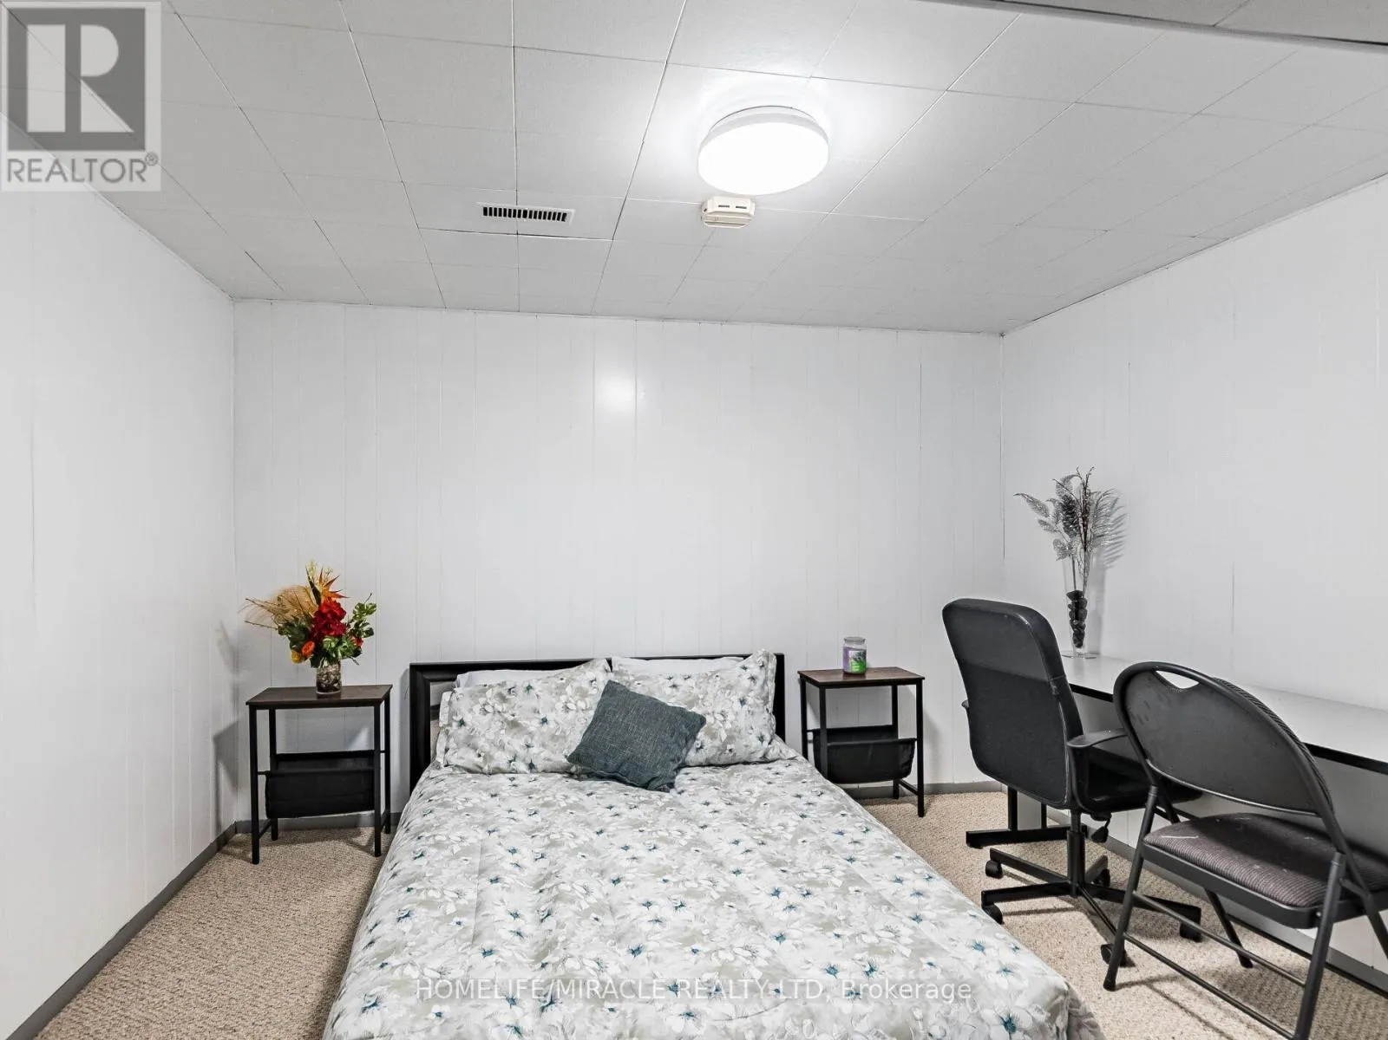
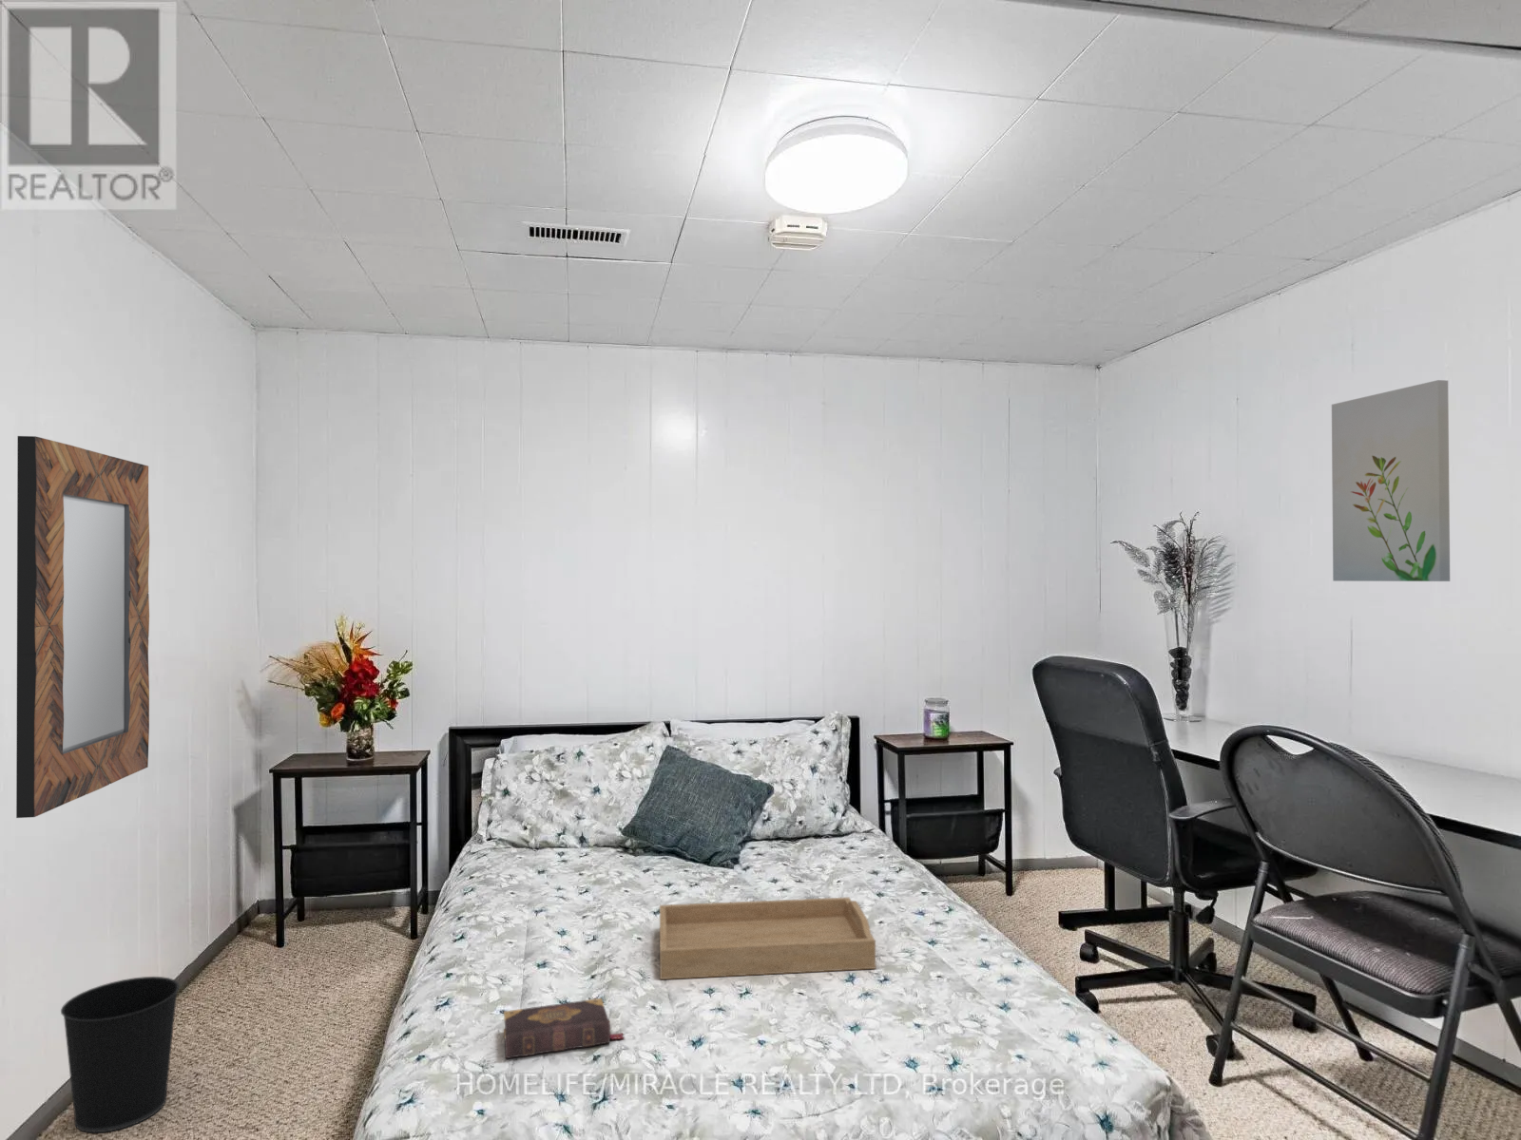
+ serving tray (762, 930)
+ wall art (1386, 486)
+ book (564, 1026)
+ home mirror (91, 620)
+ wastebasket (122, 1054)
